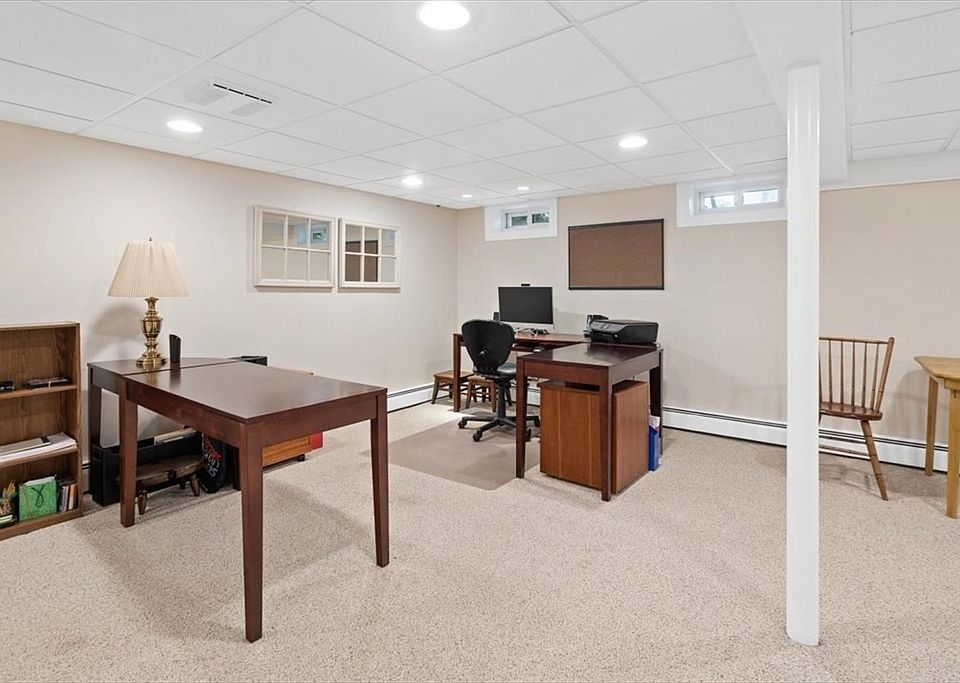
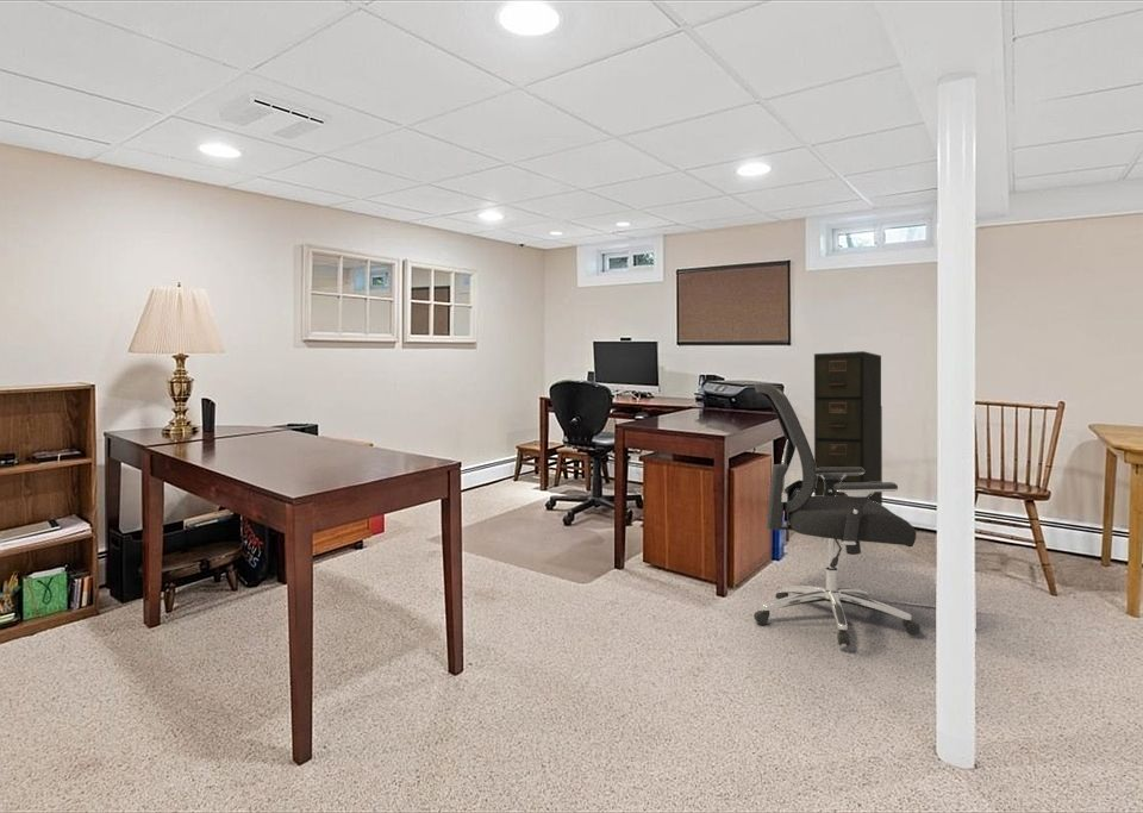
+ filing cabinet (848, 439)
+ chair (831, 501)
